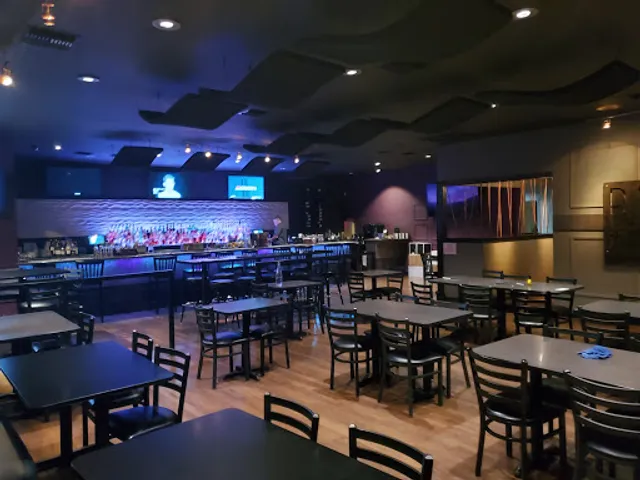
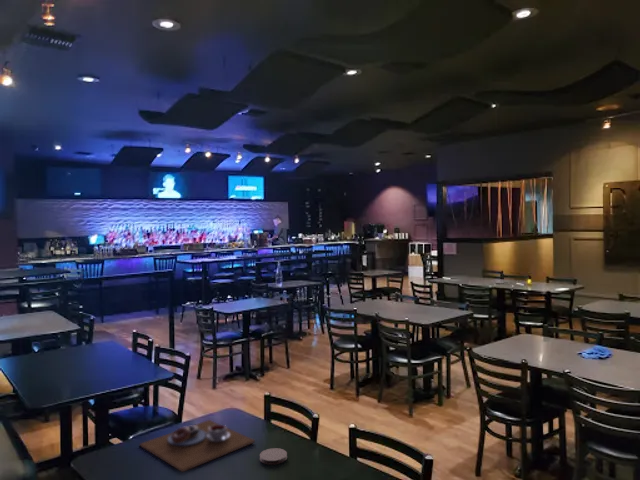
+ placemat (197, 436)
+ coaster (273, 456)
